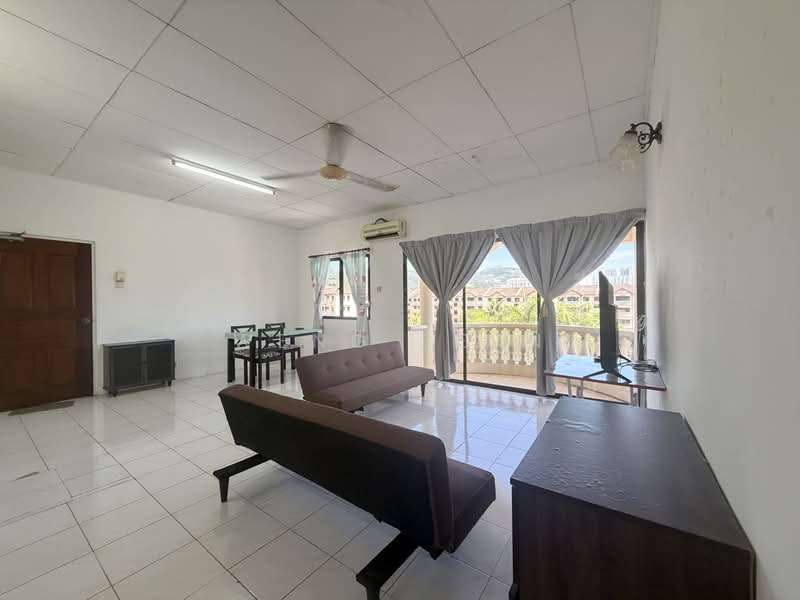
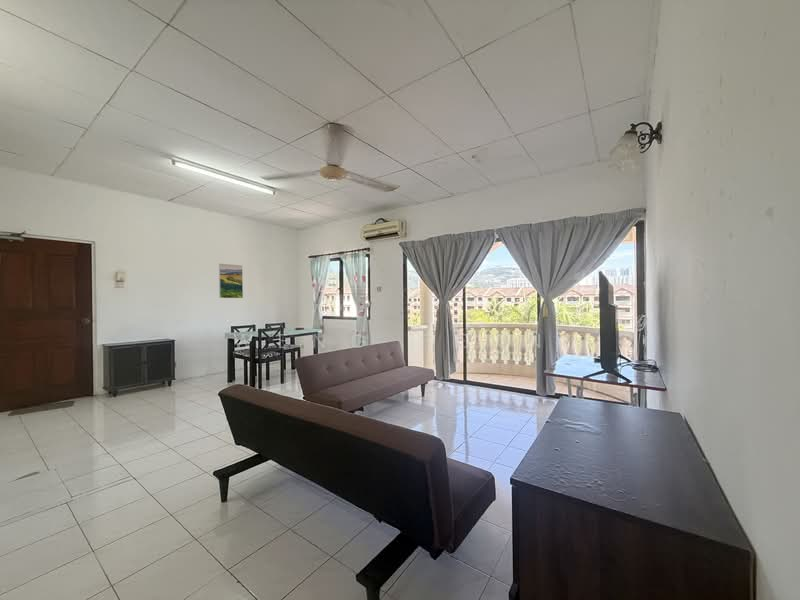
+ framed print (231, 281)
